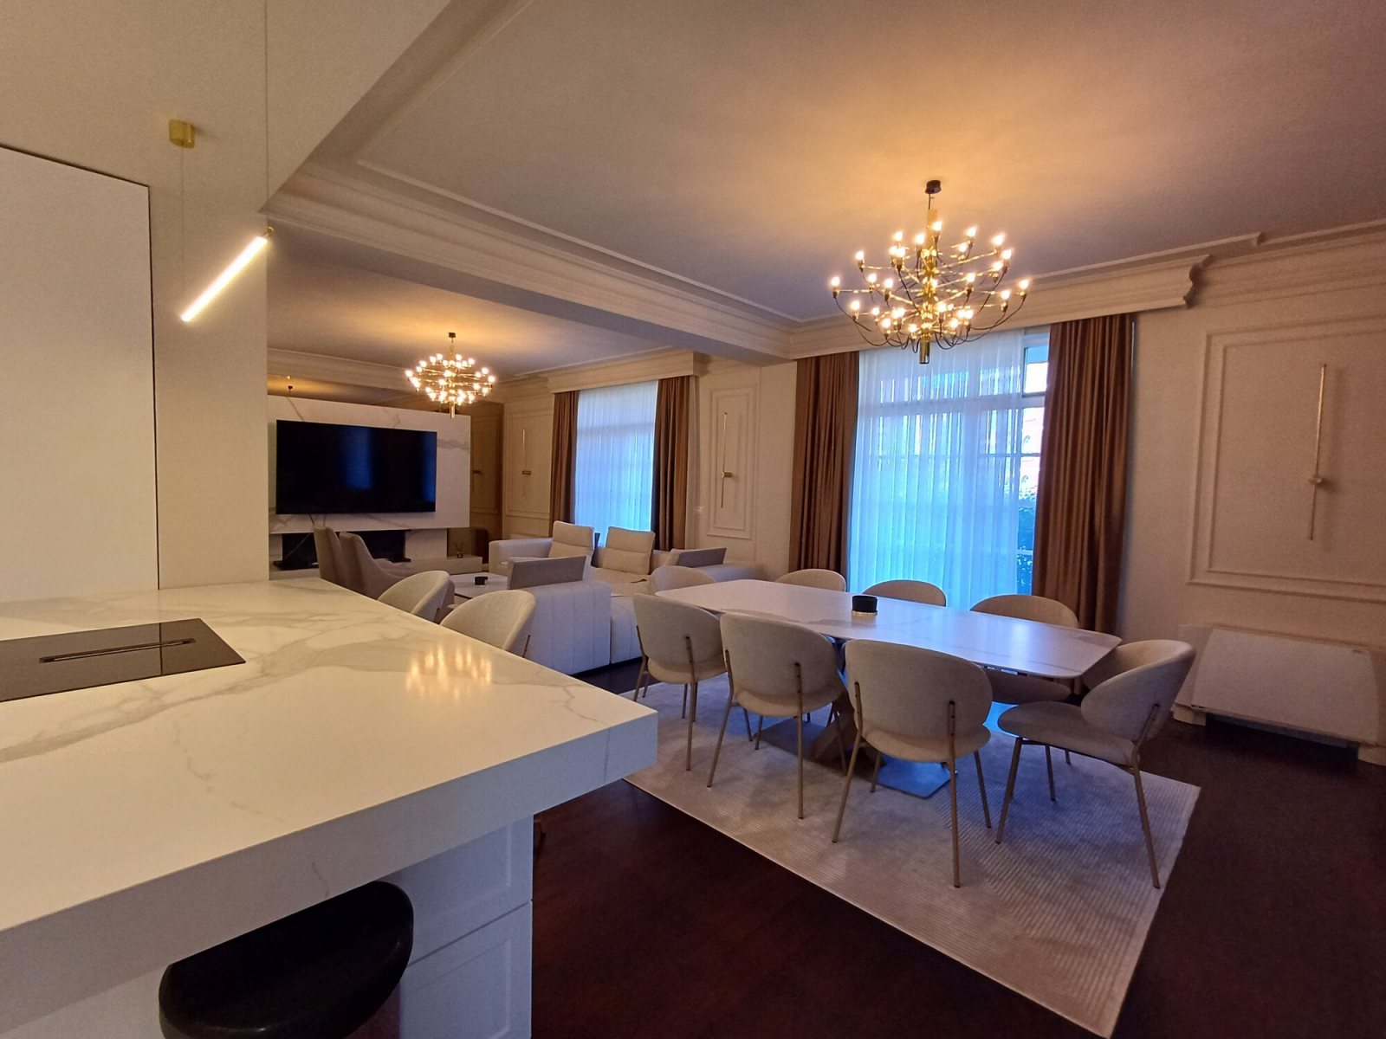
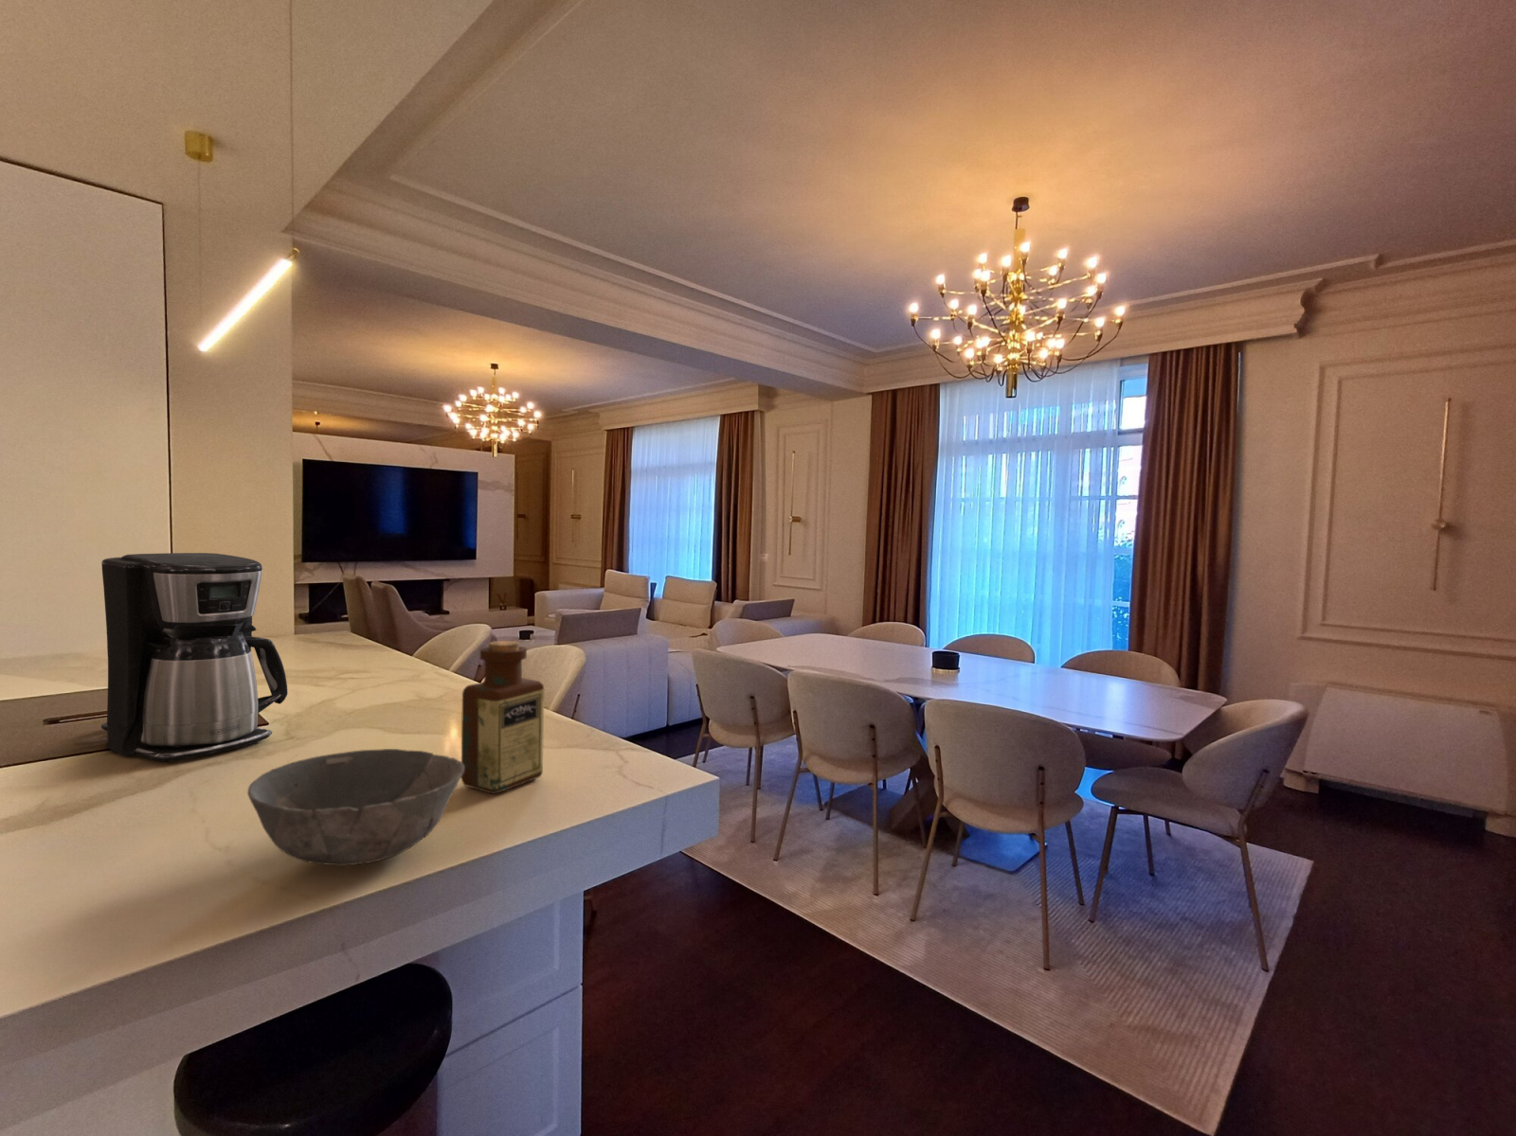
+ coffee maker (198, 644)
+ bottle (503, 712)
+ bowl (360, 813)
